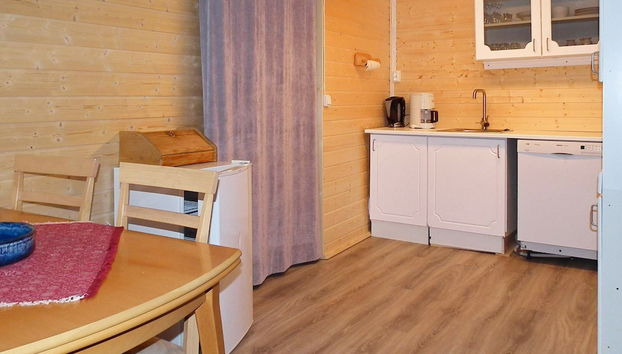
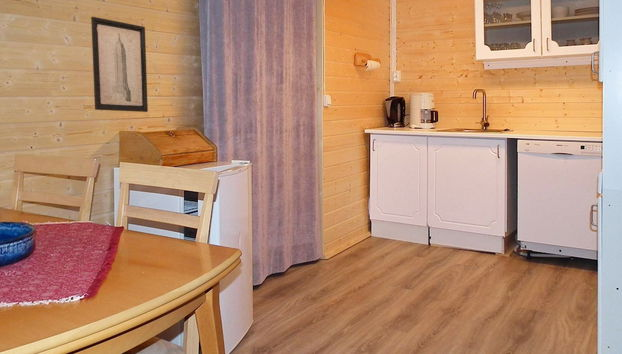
+ wall art (120, 66)
